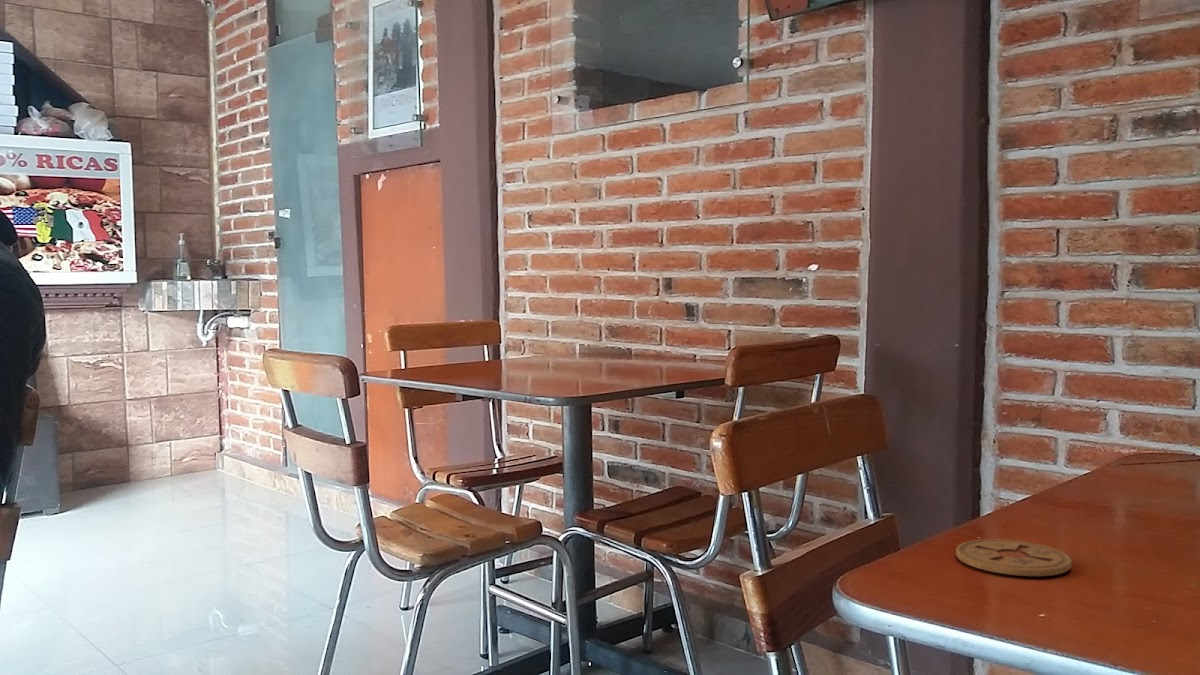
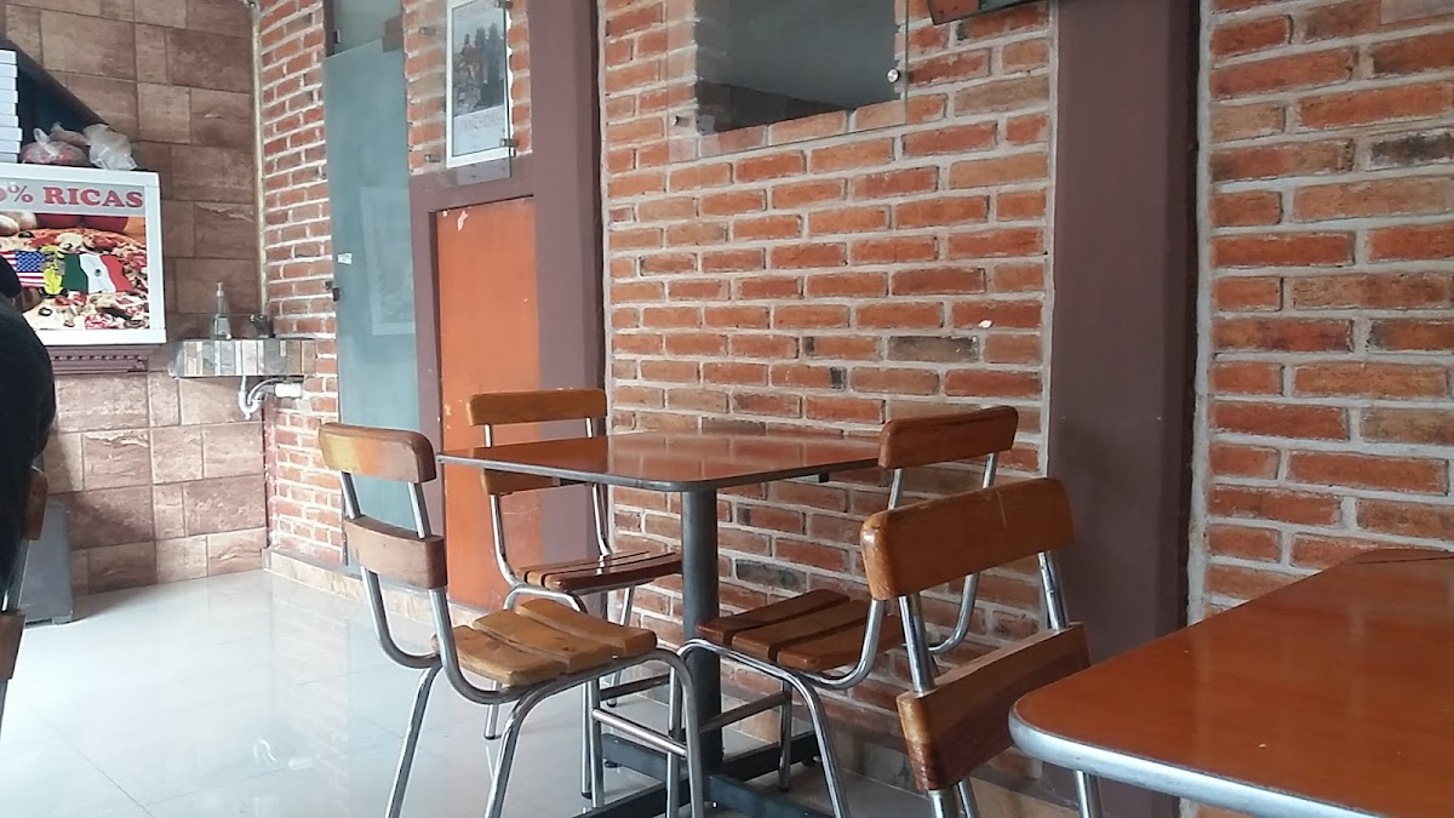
- coaster (1012, 556)
